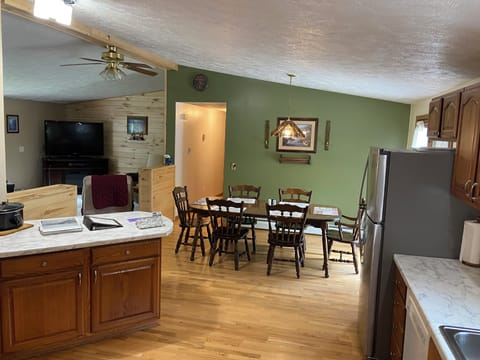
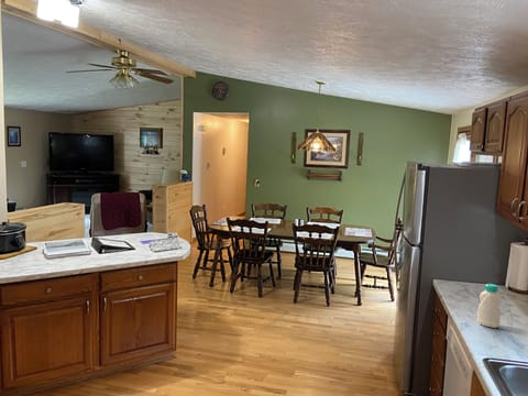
+ bottle (490, 305)
